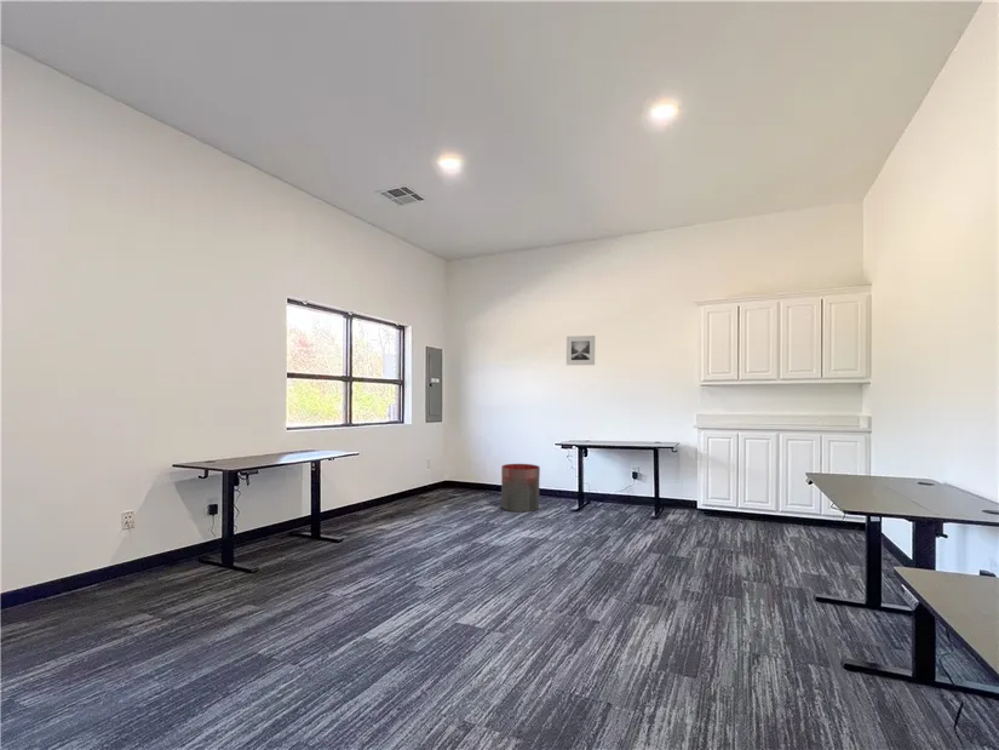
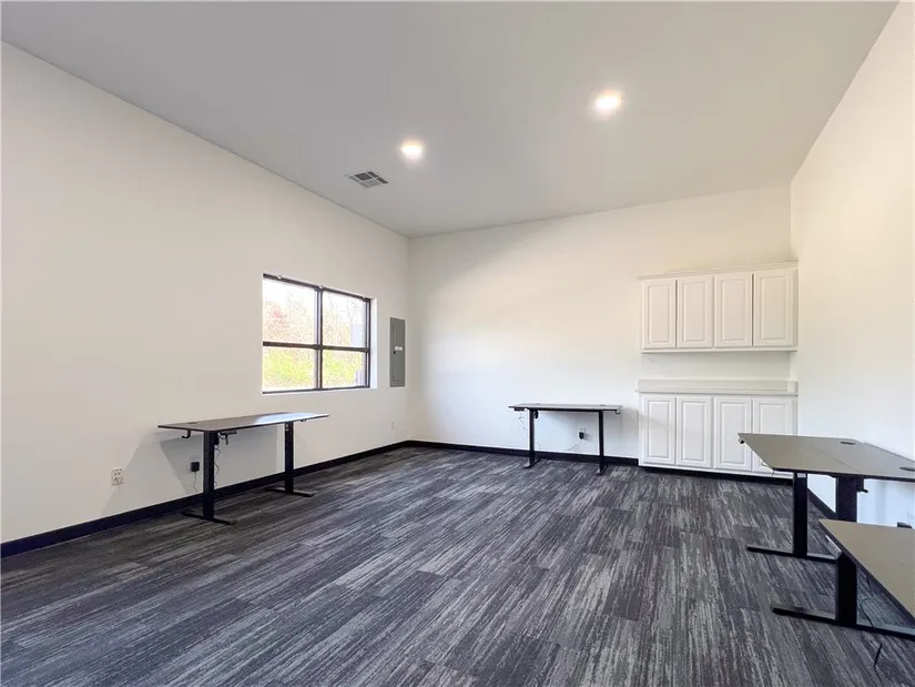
- trash can (519, 487)
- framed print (580, 350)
